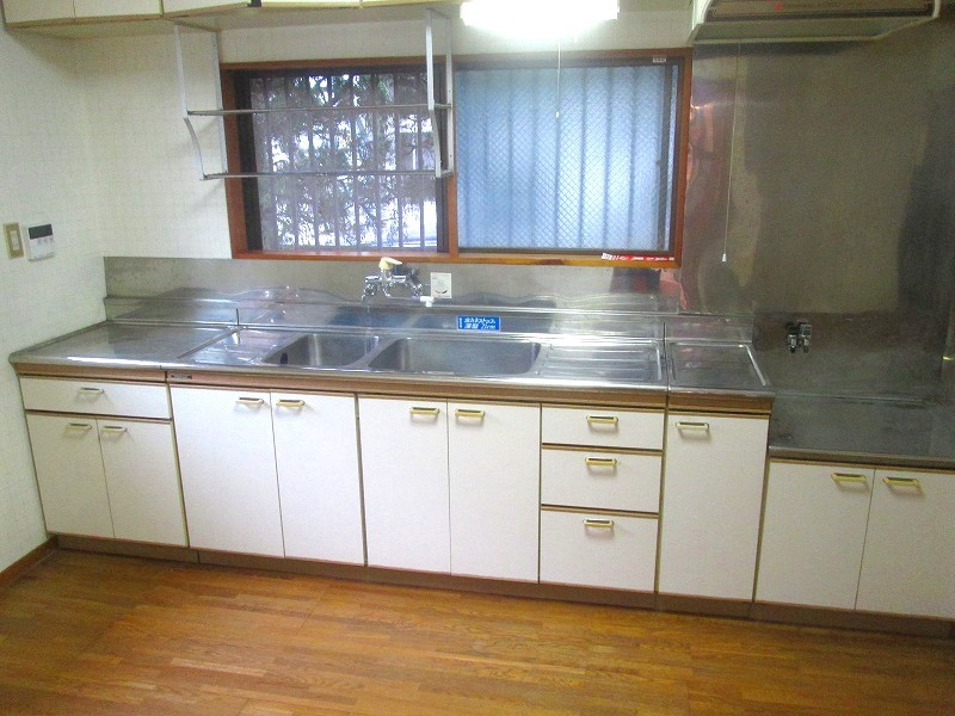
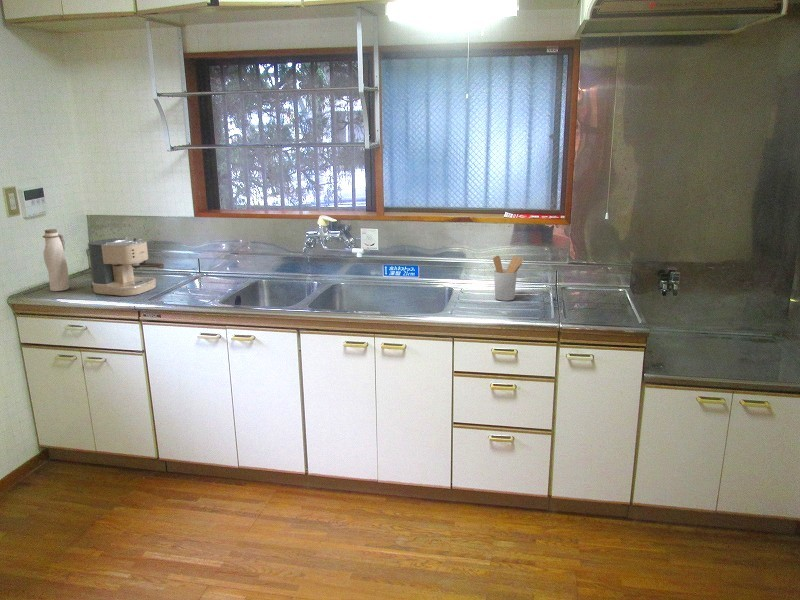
+ utensil holder (509, 277)
+ coffee maker (128, 264)
+ water bottle (56, 259)
